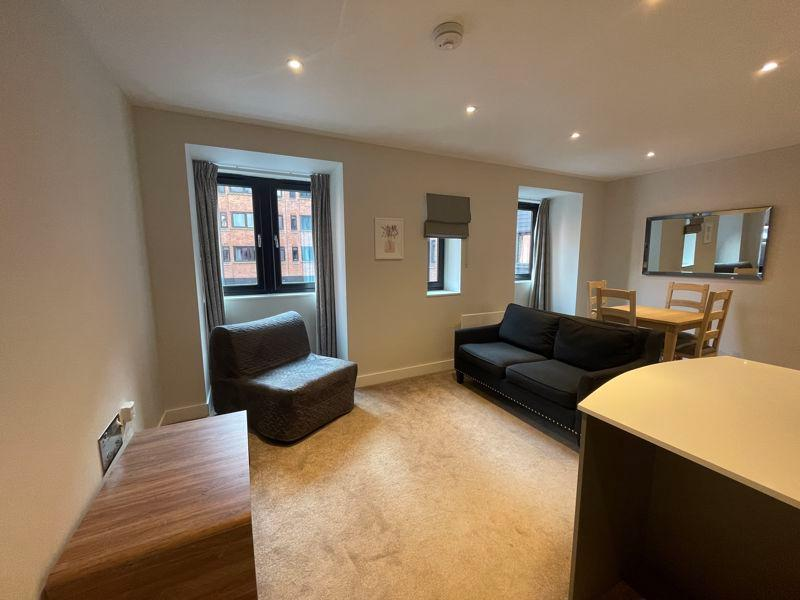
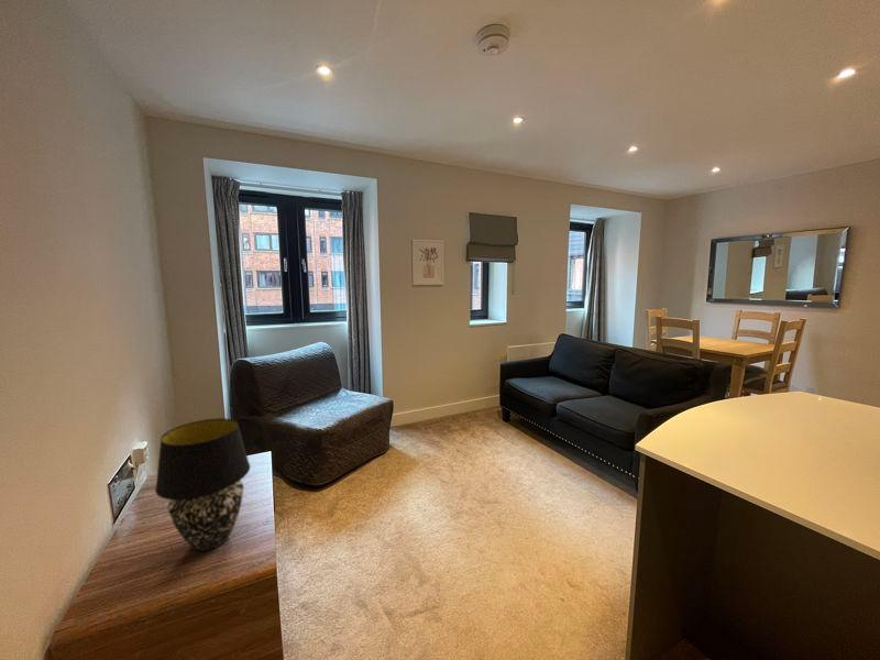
+ table lamp (206, 486)
